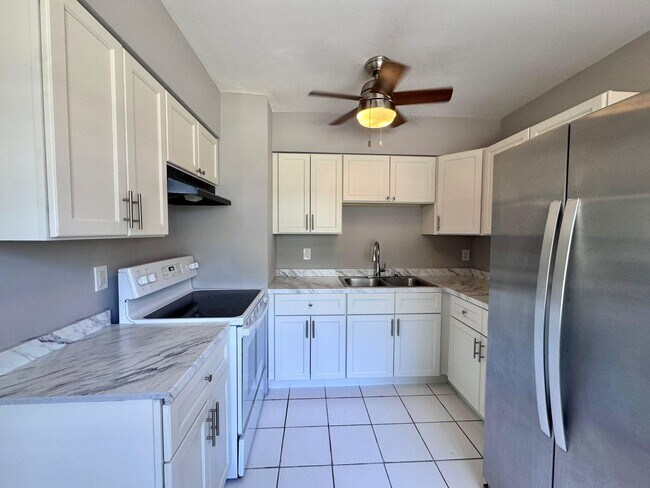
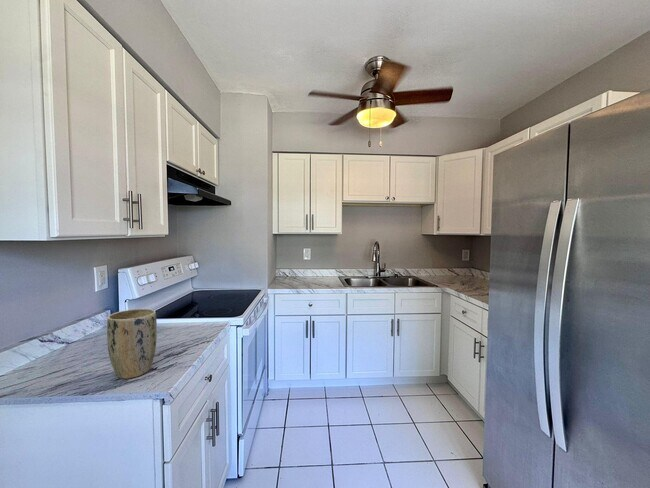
+ plant pot (132, 342)
